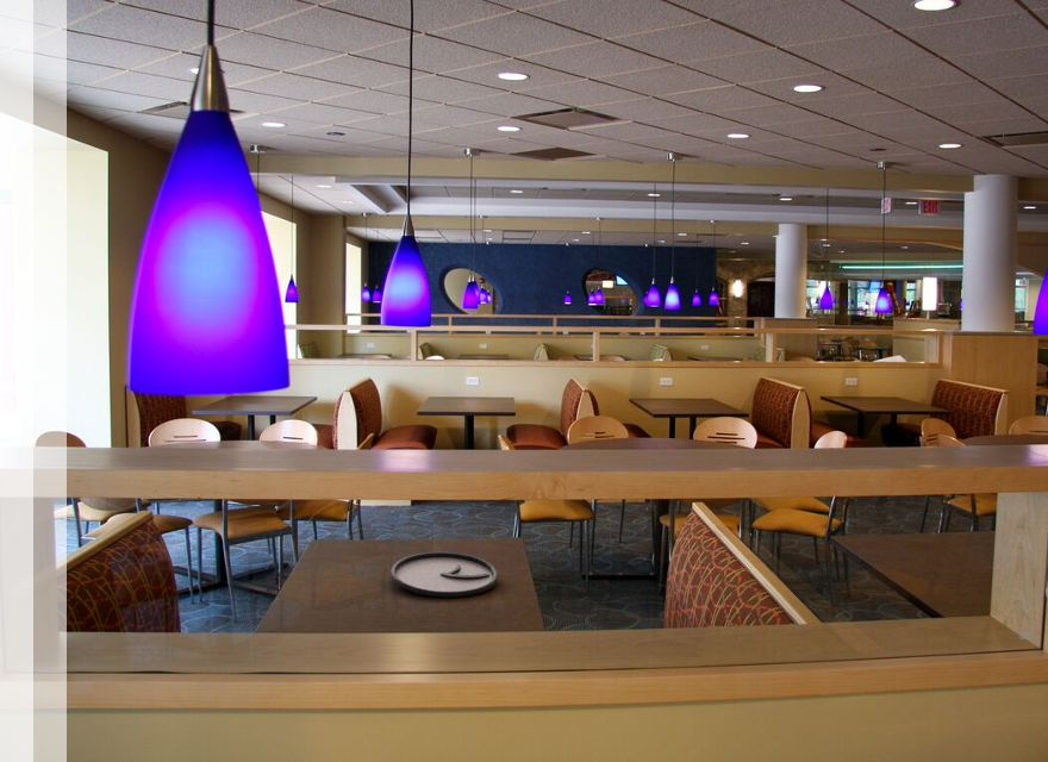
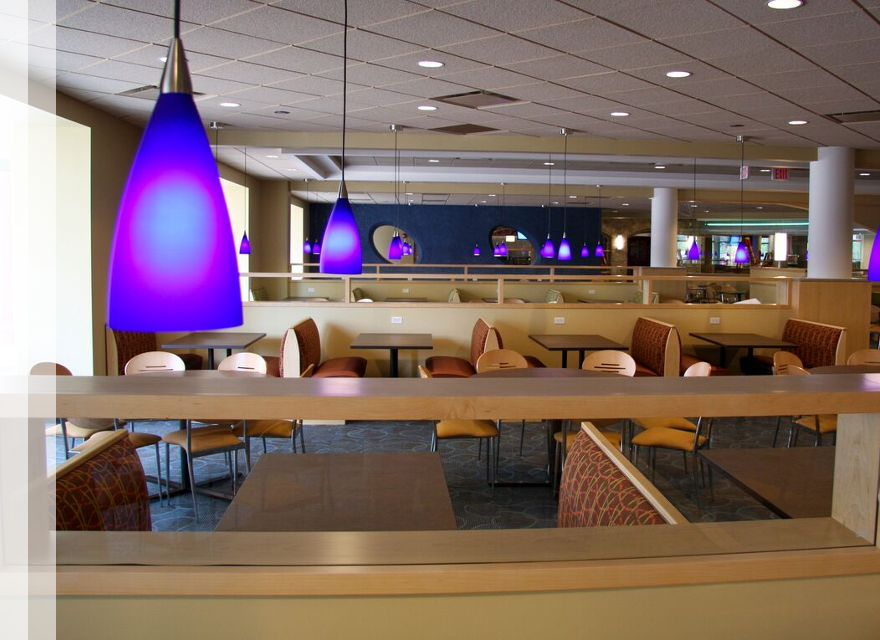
- plate (444, 573)
